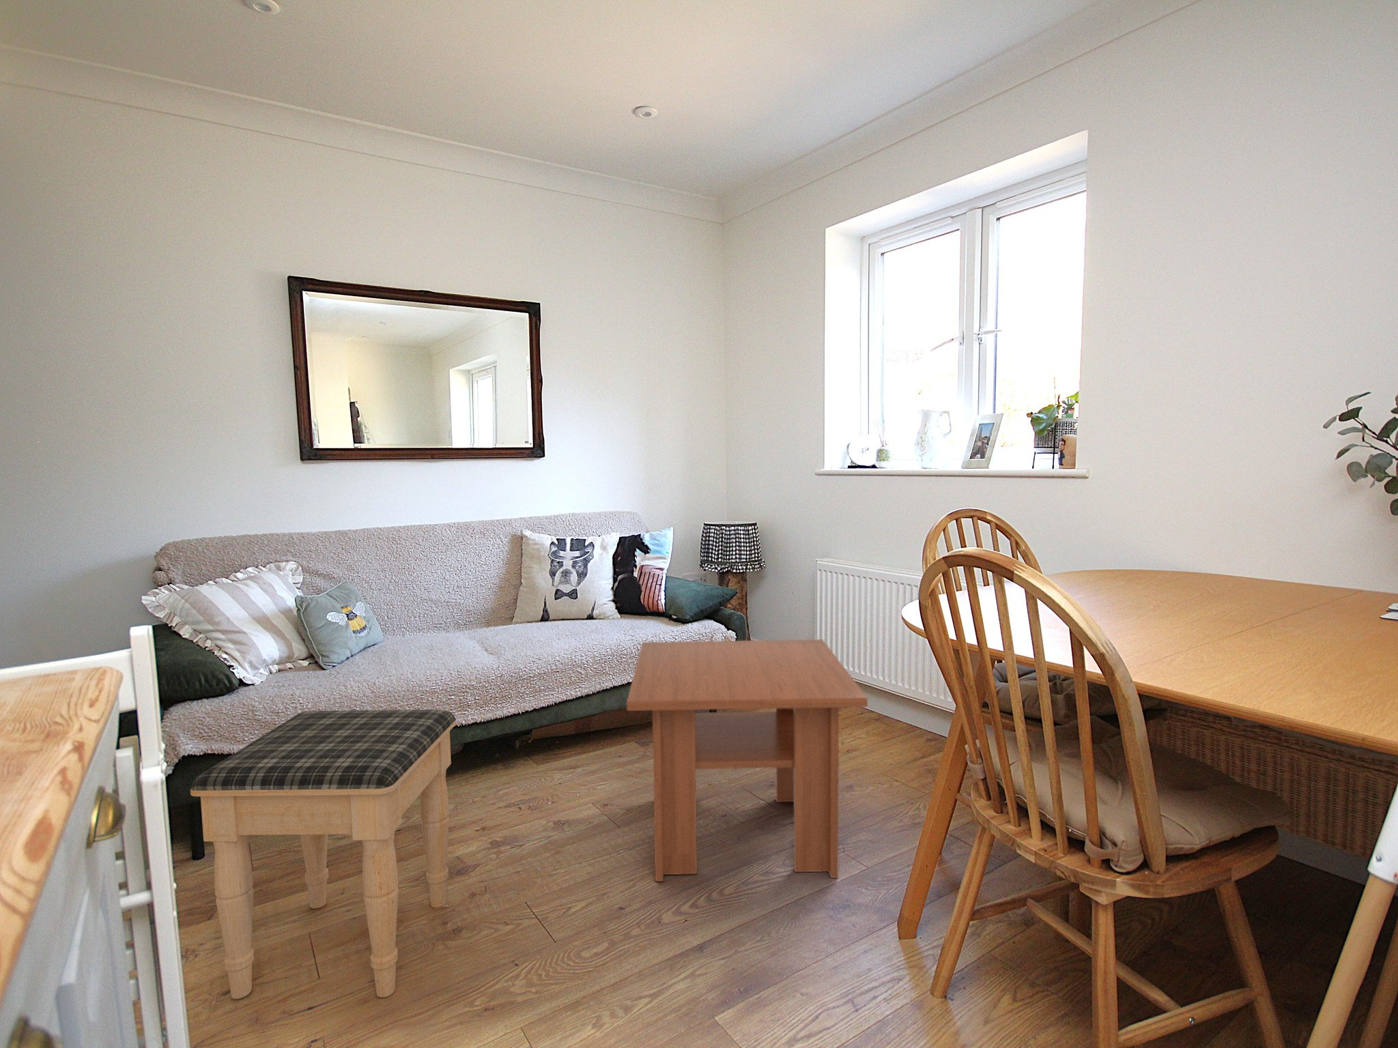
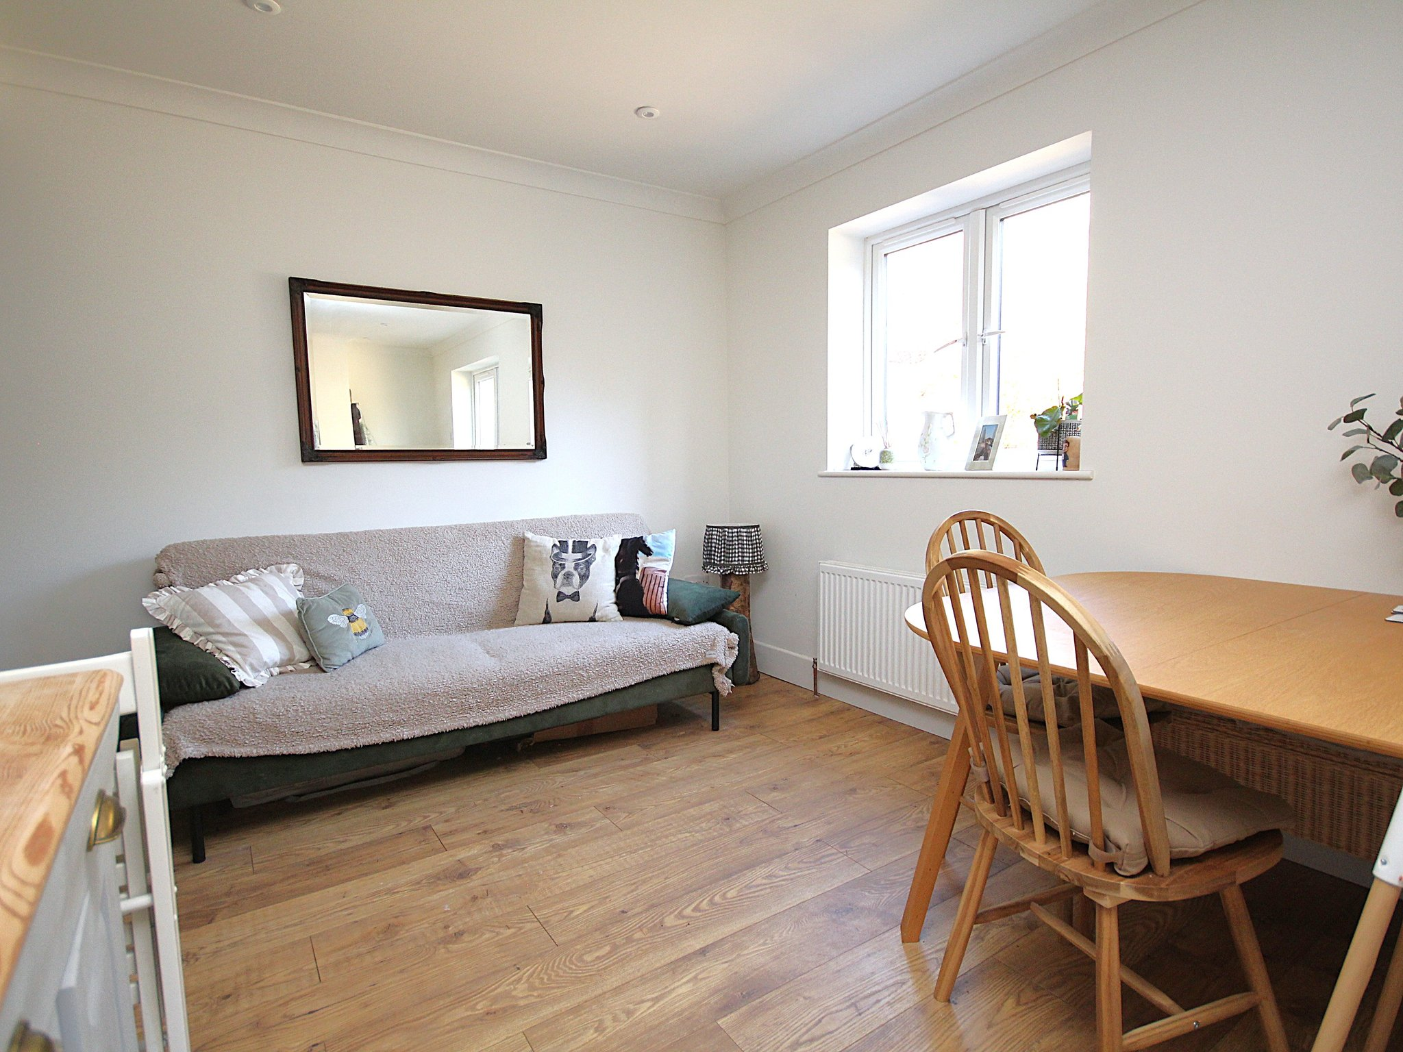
- coffee table (740, 750)
- footstool (343, 833)
